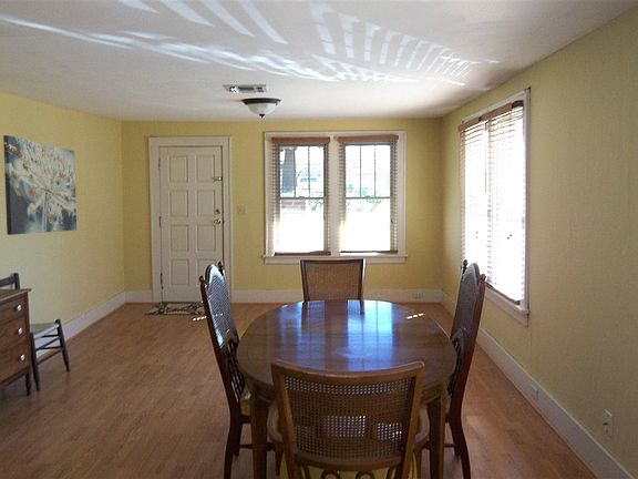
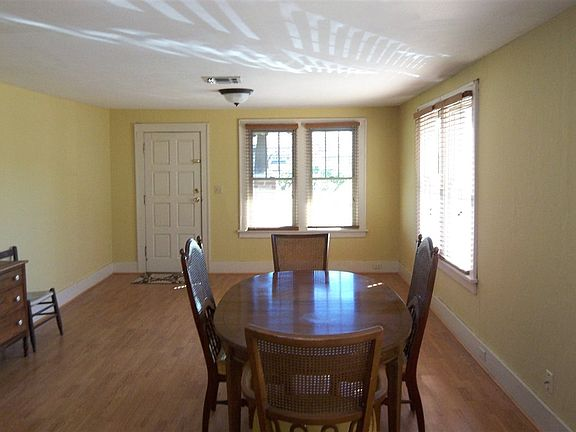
- wall art (44, 187)
